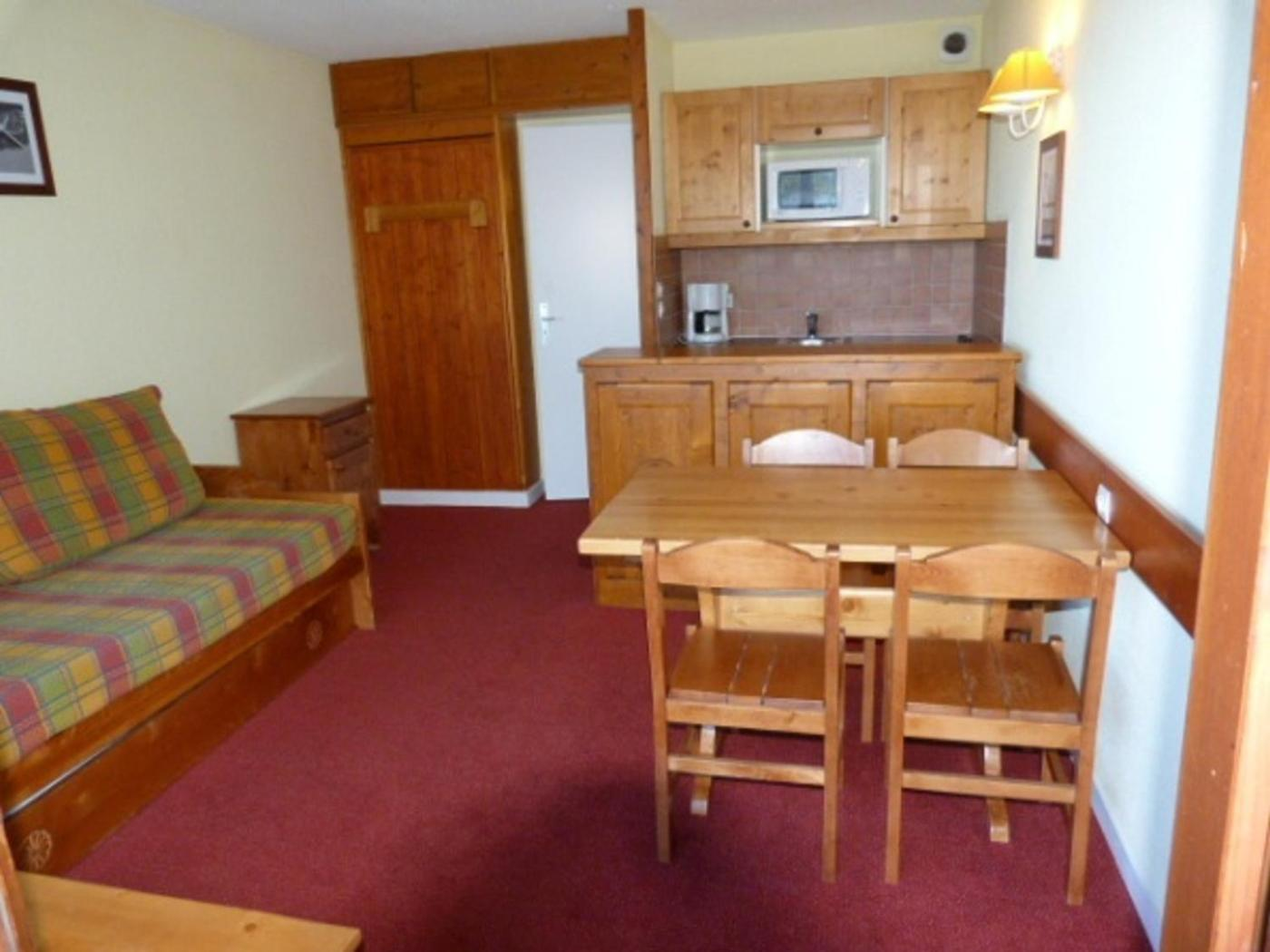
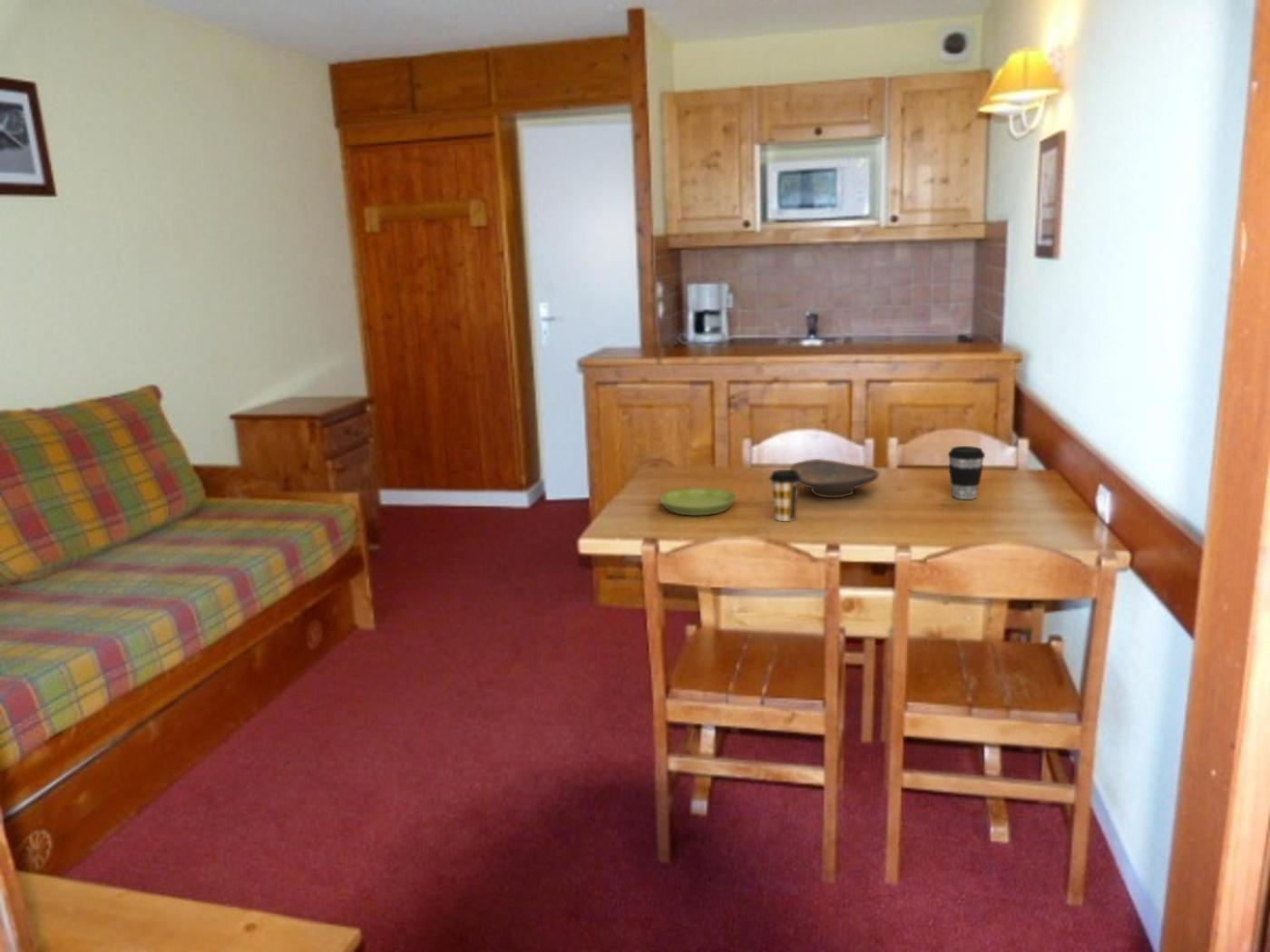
+ coffee cup (785, 495)
+ decorative bowl (834, 480)
+ coffee cup (965, 472)
+ saucer (698, 502)
